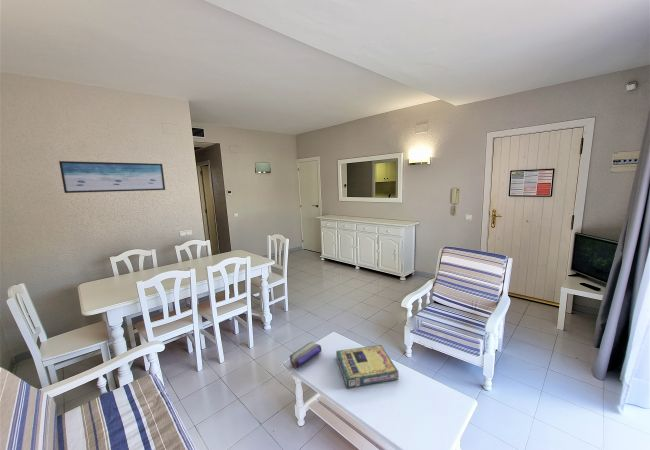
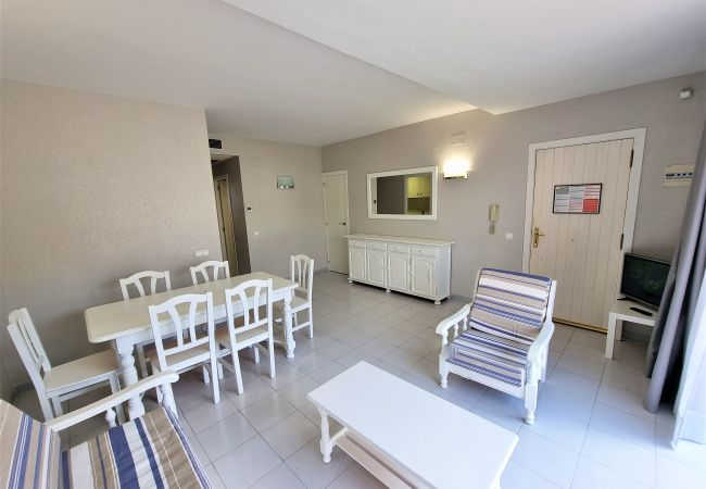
- pencil case (306, 353)
- wall art (117, 177)
- video game box (365, 364)
